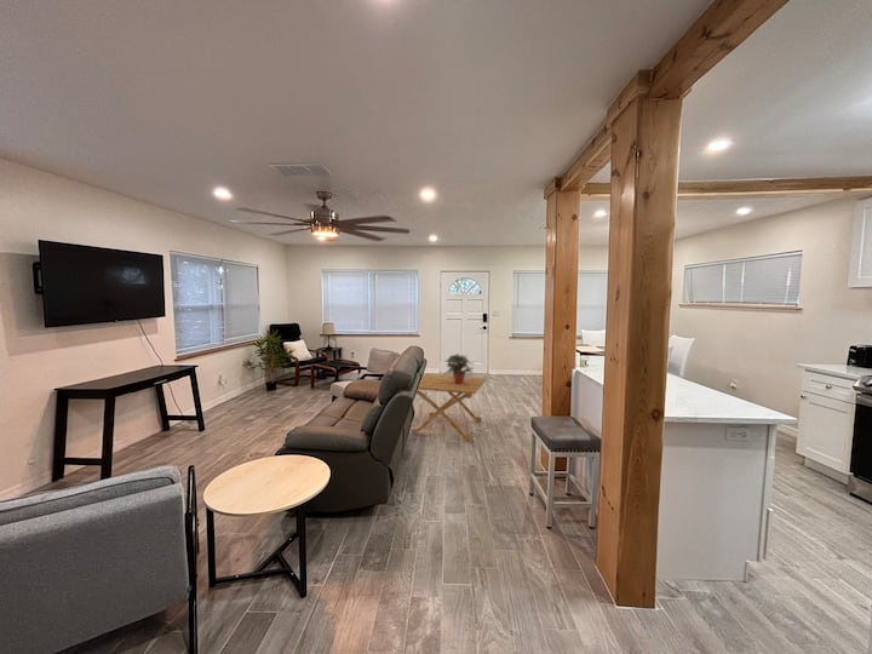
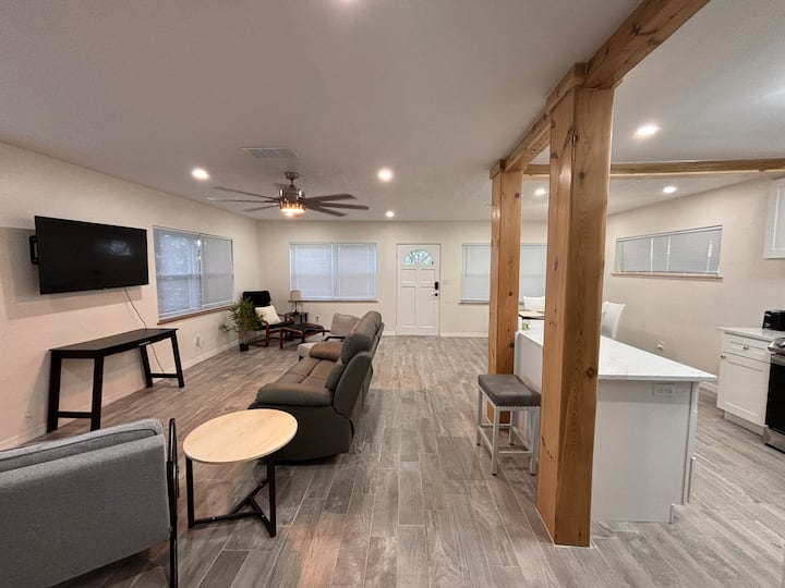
- potted plant (459, 368)
- side table (447, 405)
